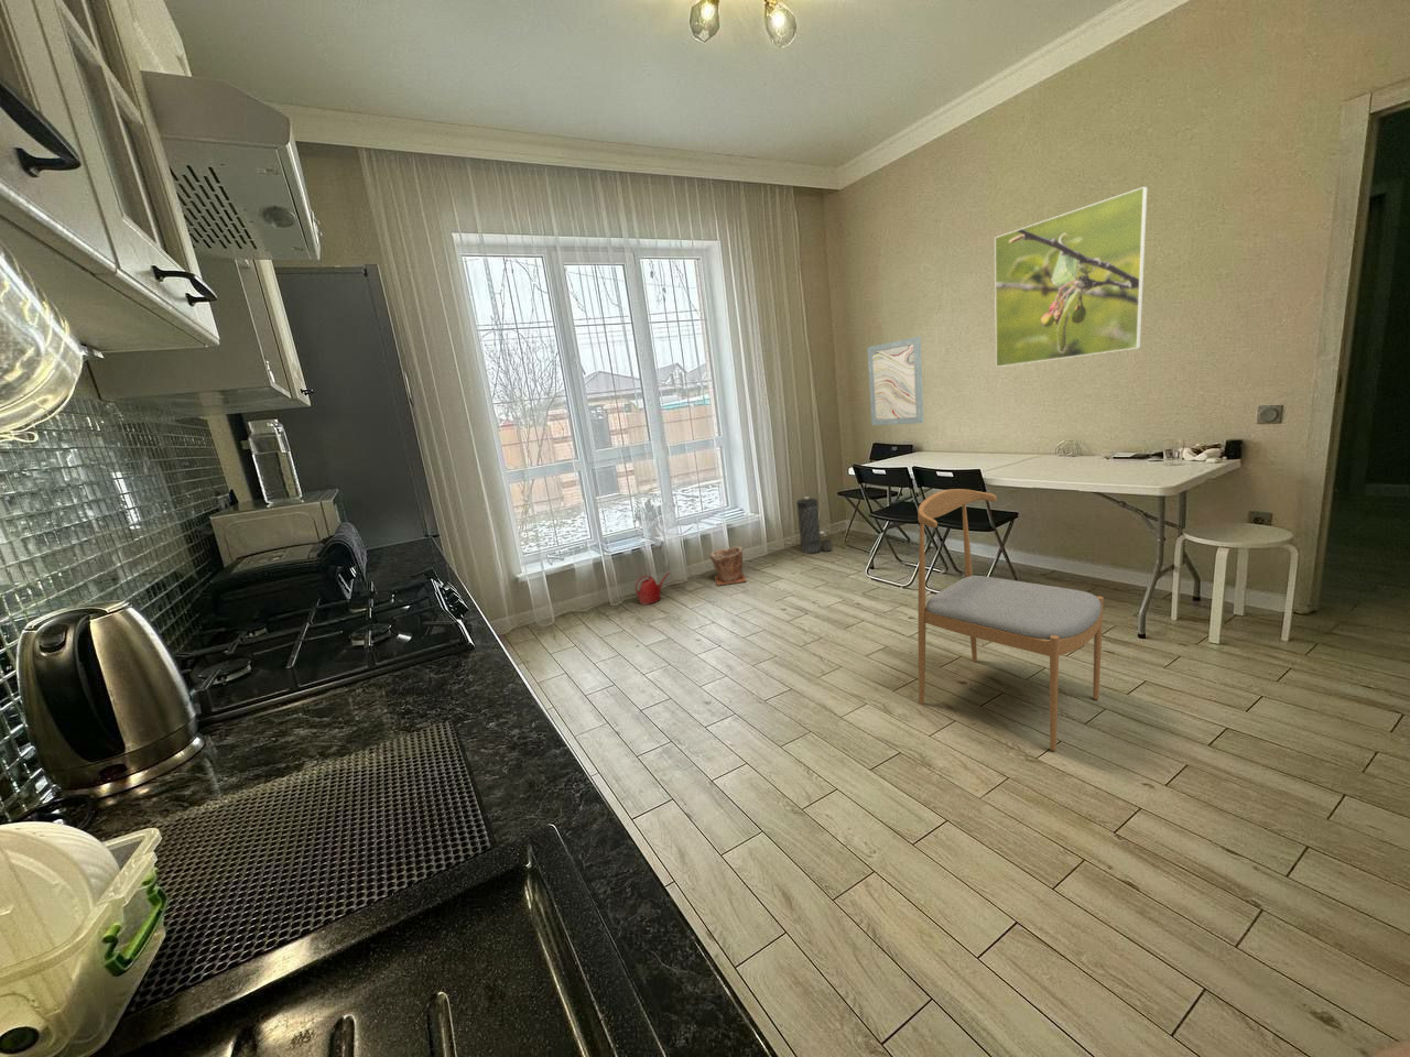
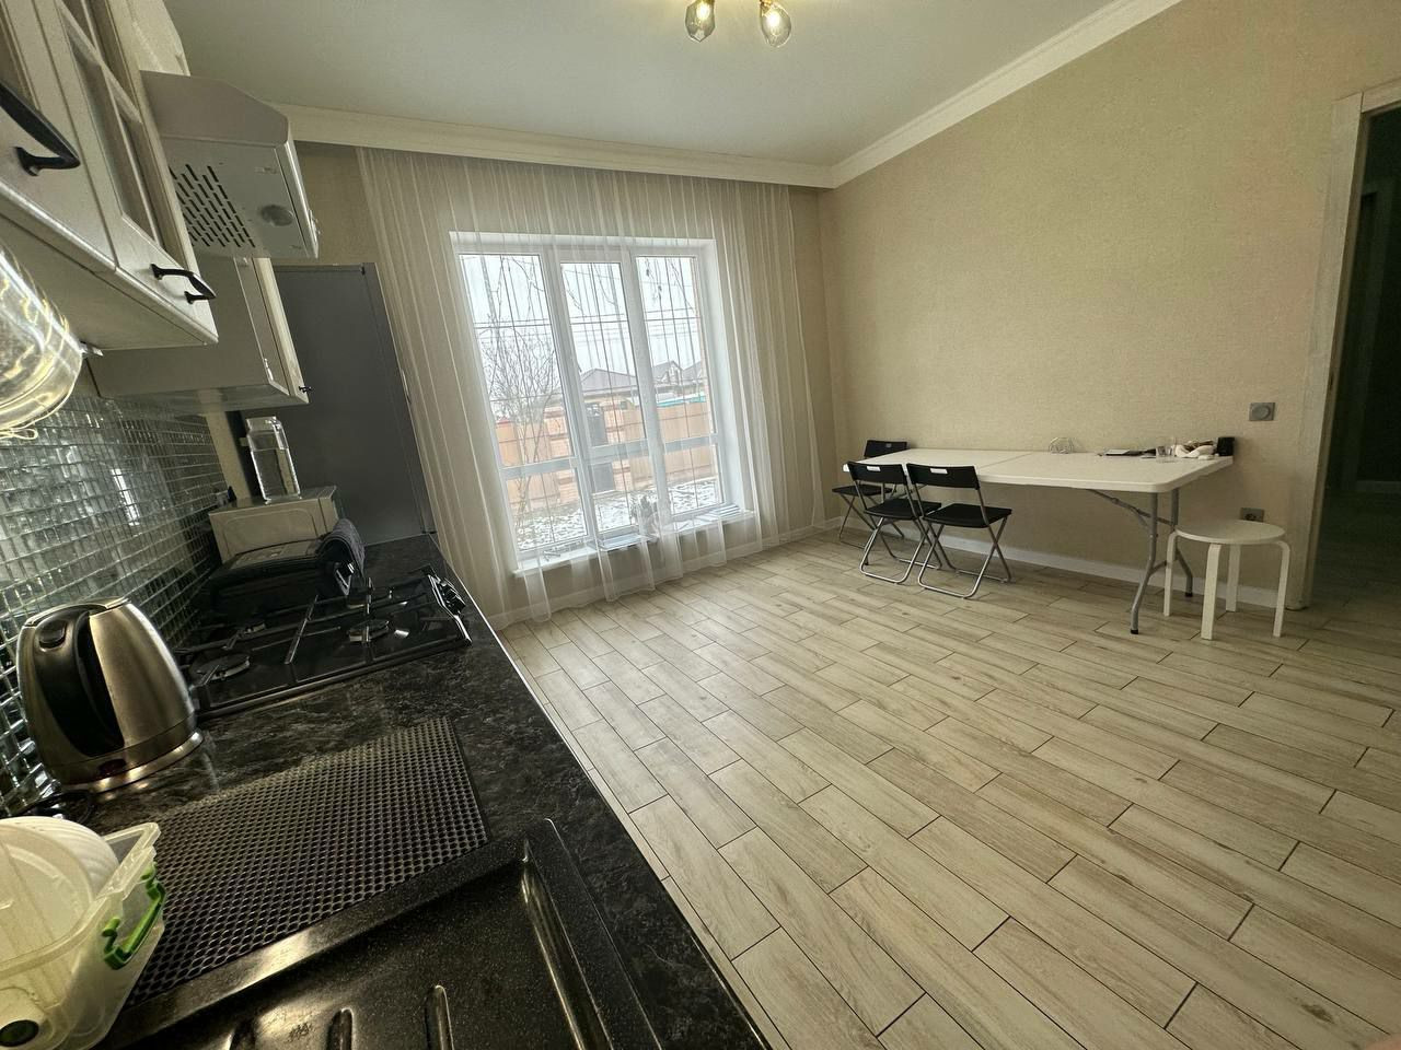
- plant pot (728, 564)
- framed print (1060, 289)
- dining chair (1008, 602)
- watering can (653, 586)
- canister (813, 523)
- wall art (895, 383)
